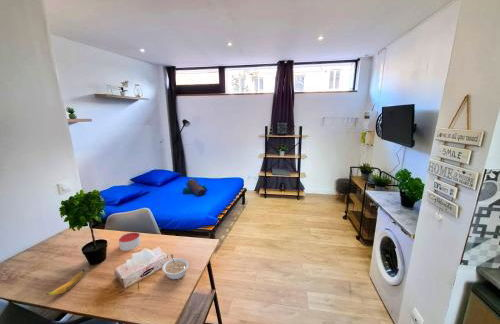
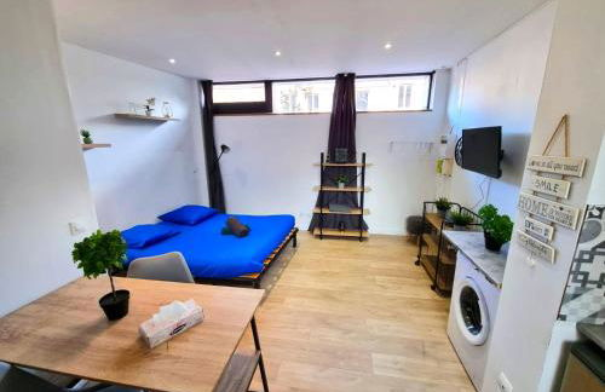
- candle (129, 240)
- legume (175, 268)
- banana (67, 283)
